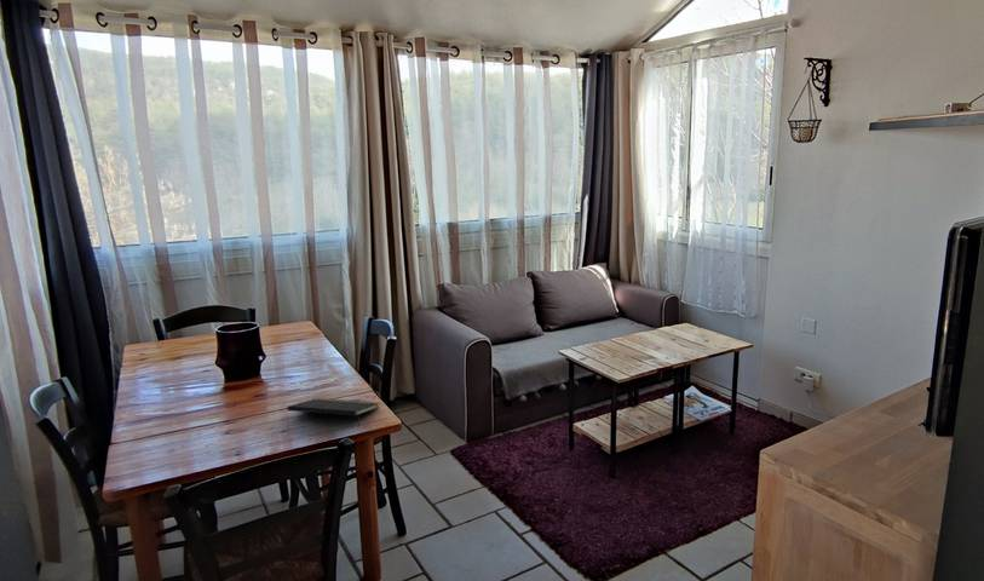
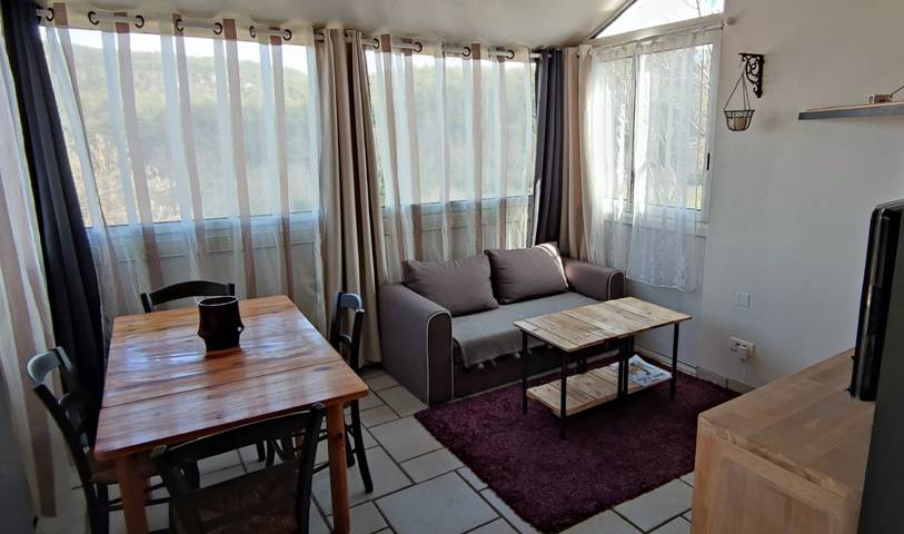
- notepad (334, 405)
